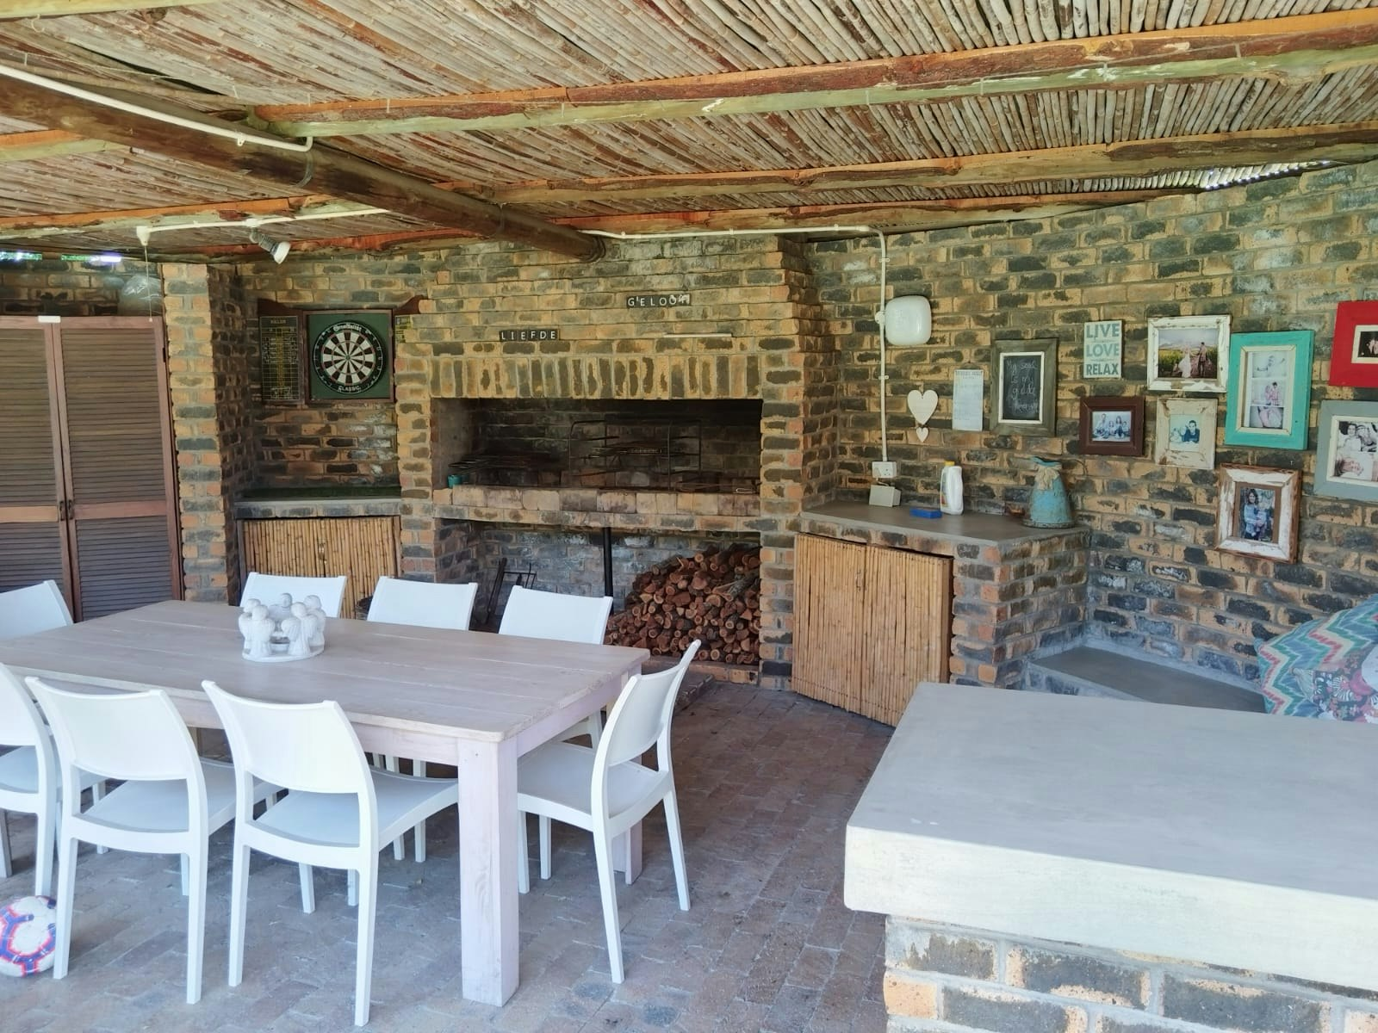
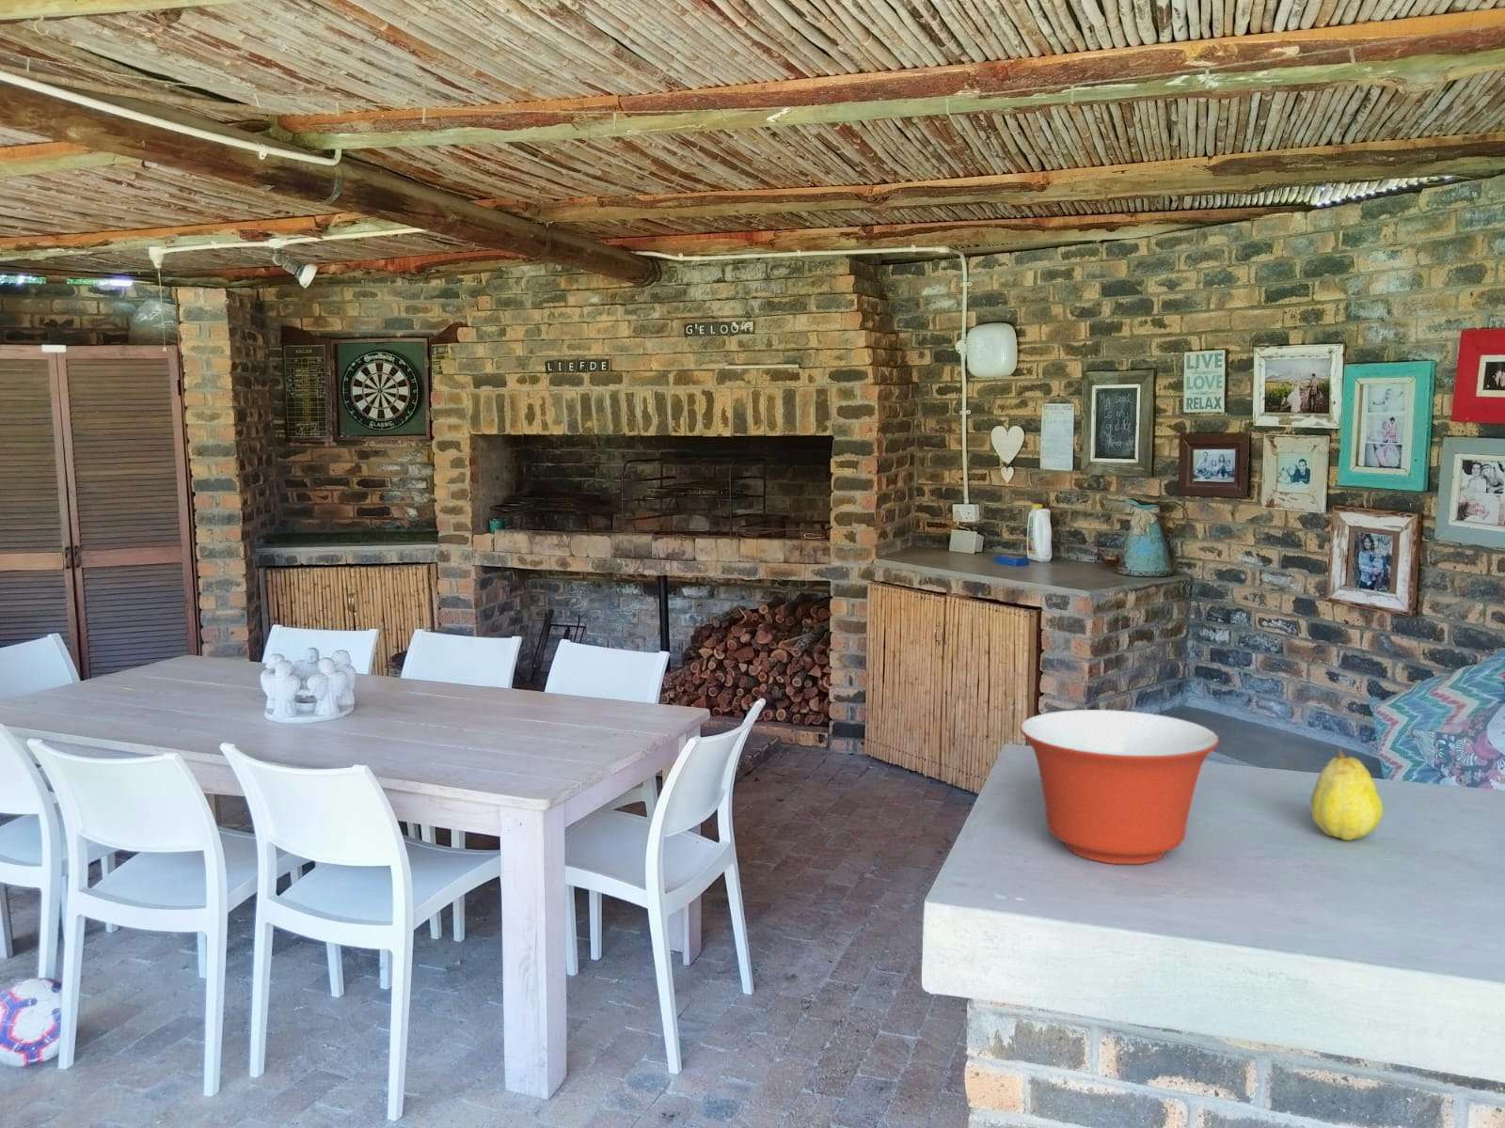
+ fruit (1346, 793)
+ mixing bowl (1115, 789)
